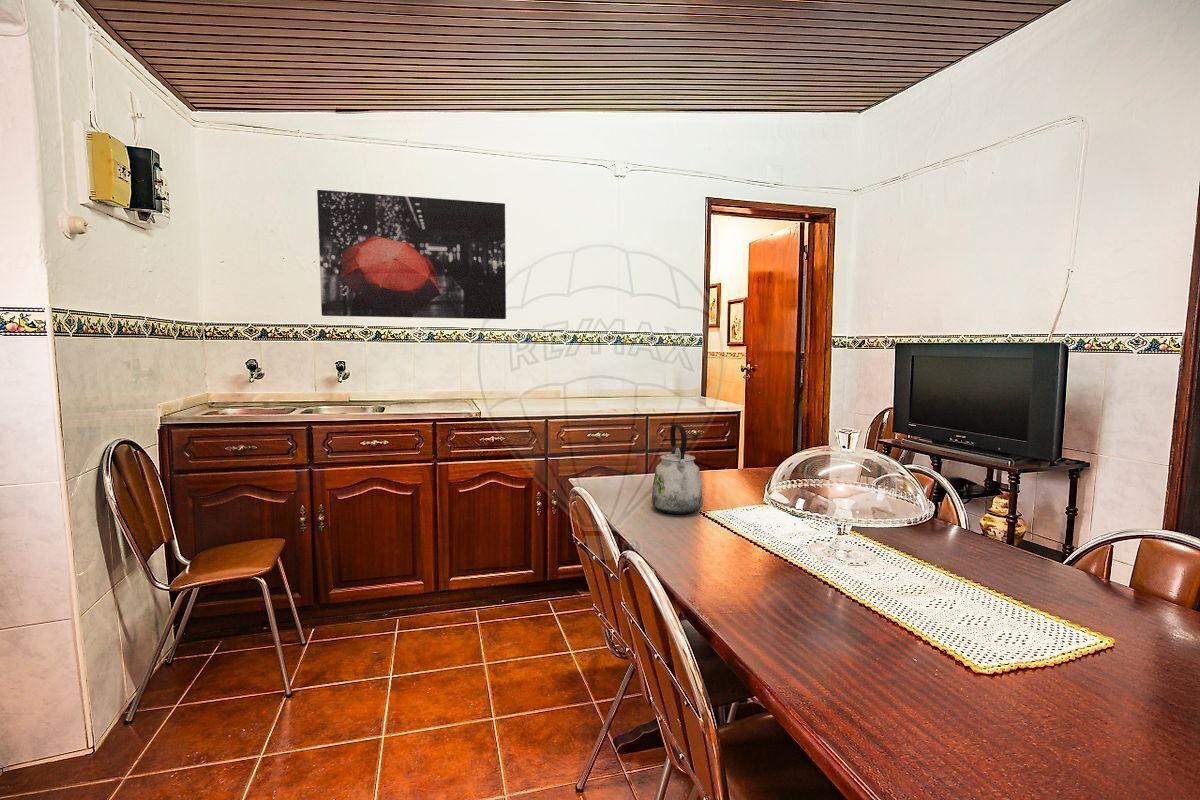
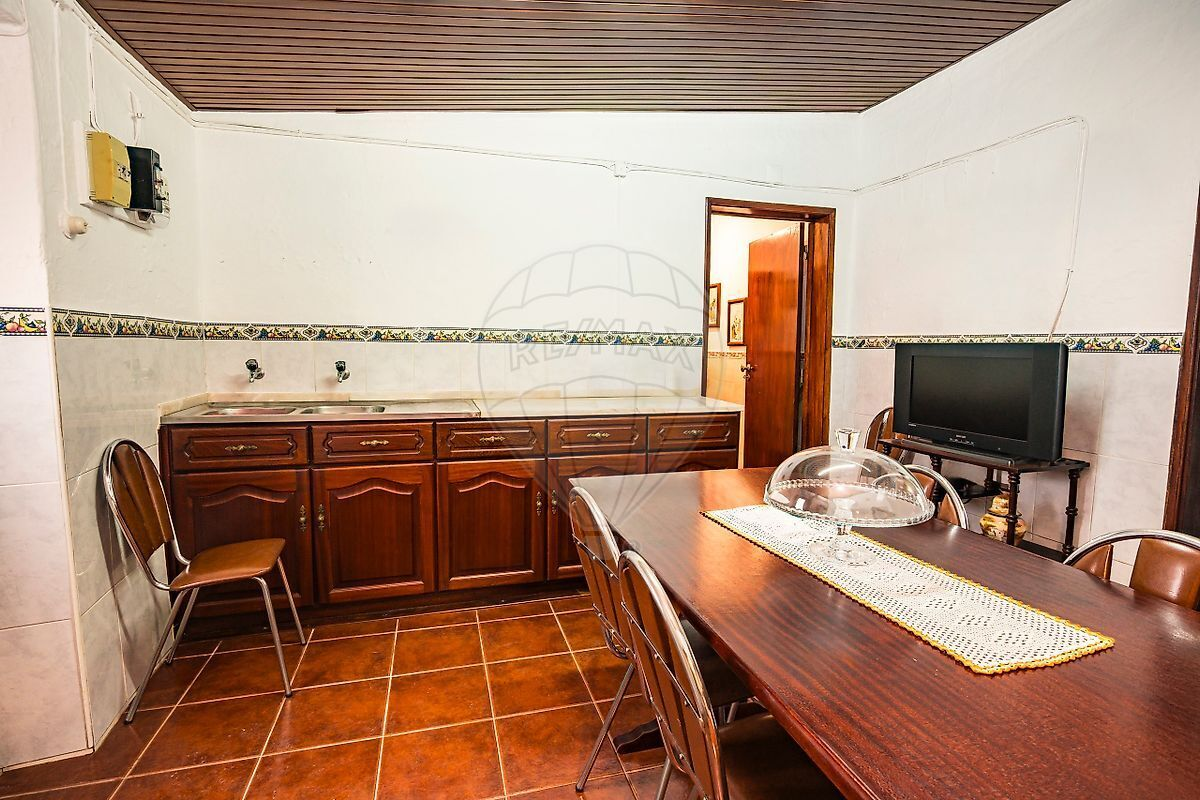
- kettle (675, 465)
- wall art (416, 258)
